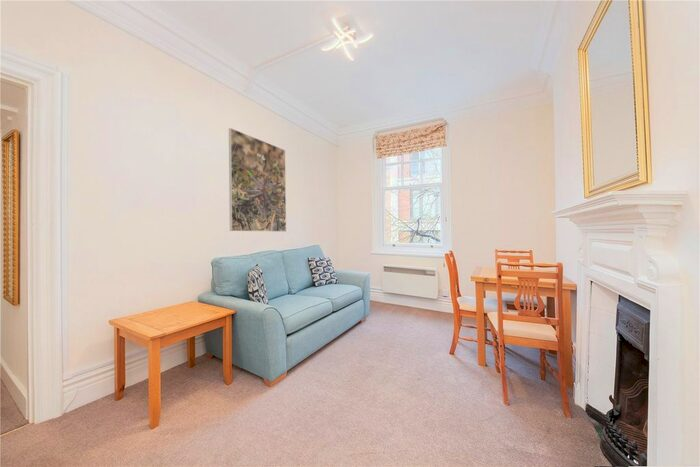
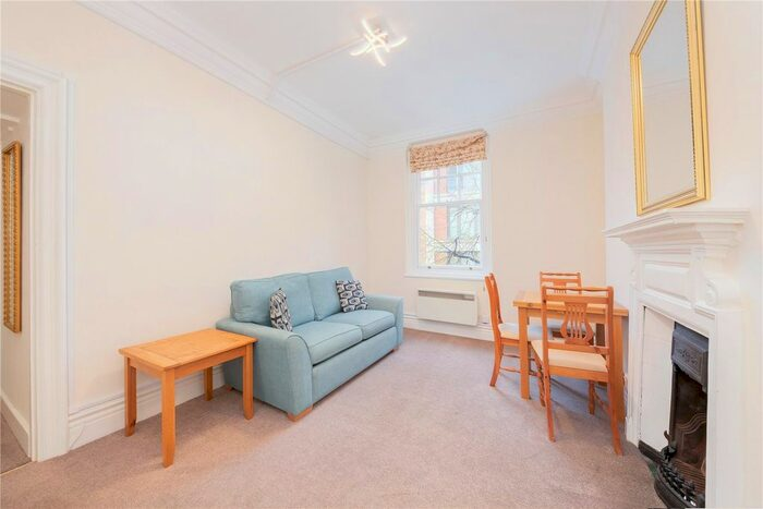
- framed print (260, 185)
